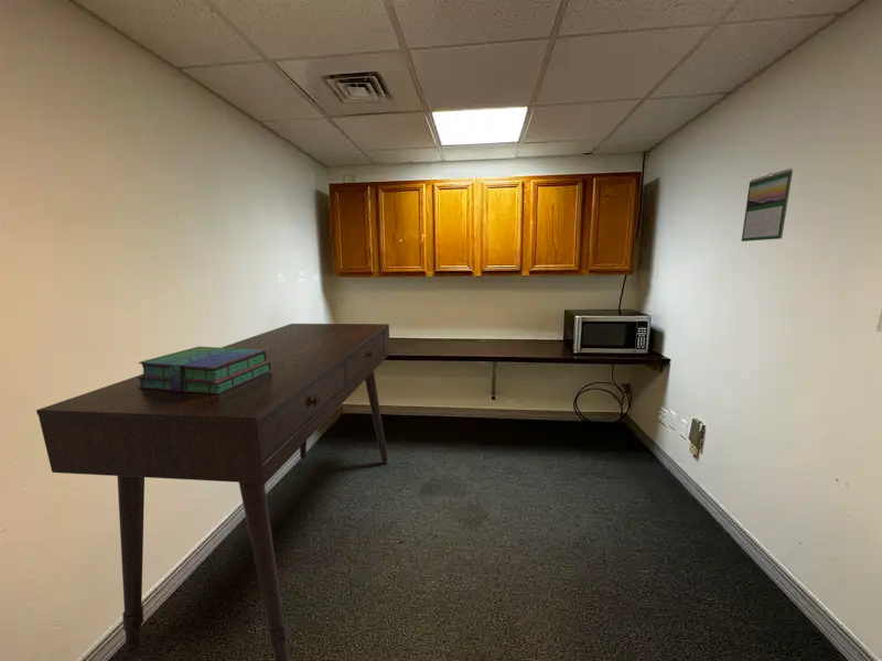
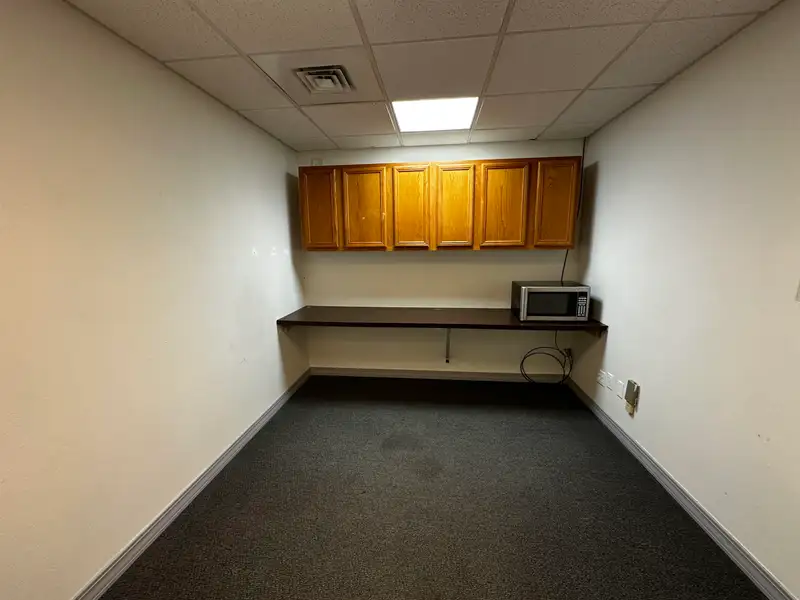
- stack of books (207, 366)
- desk (290, 442)
- calendar (764, 207)
